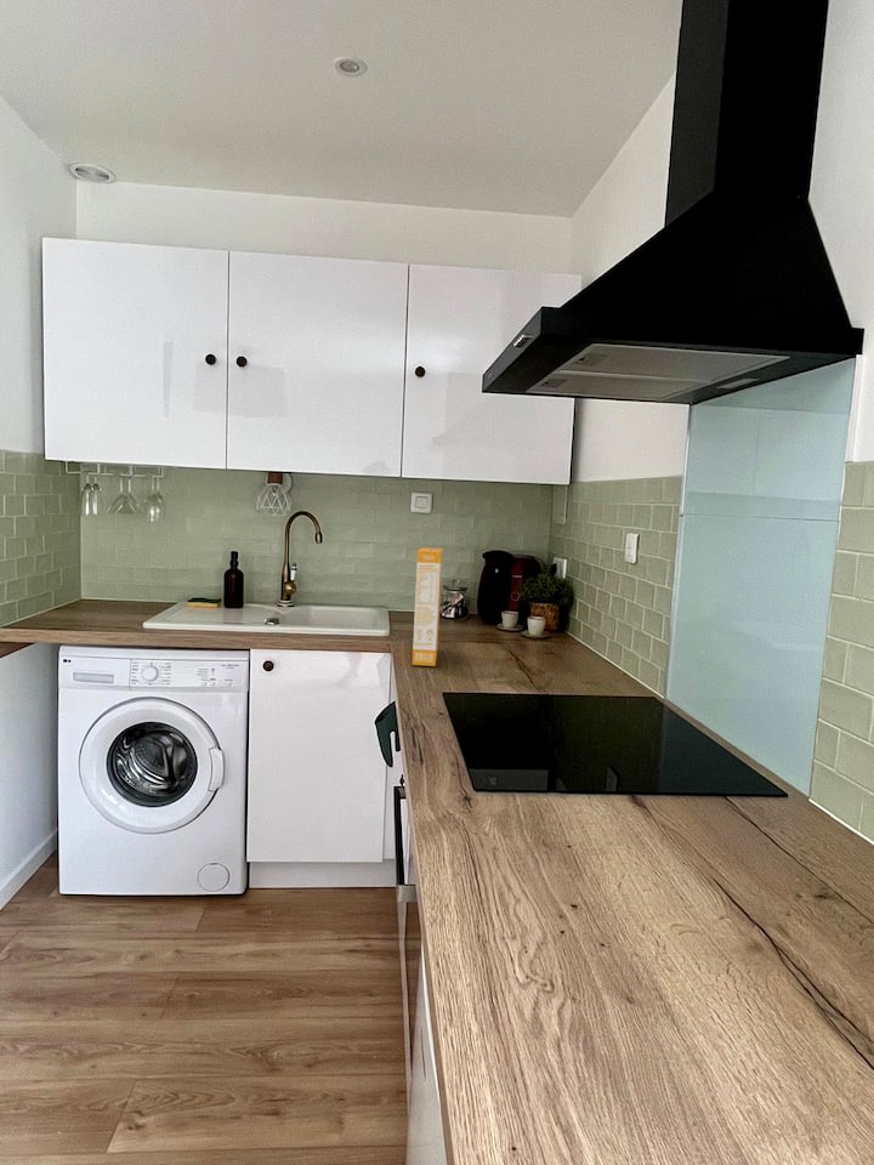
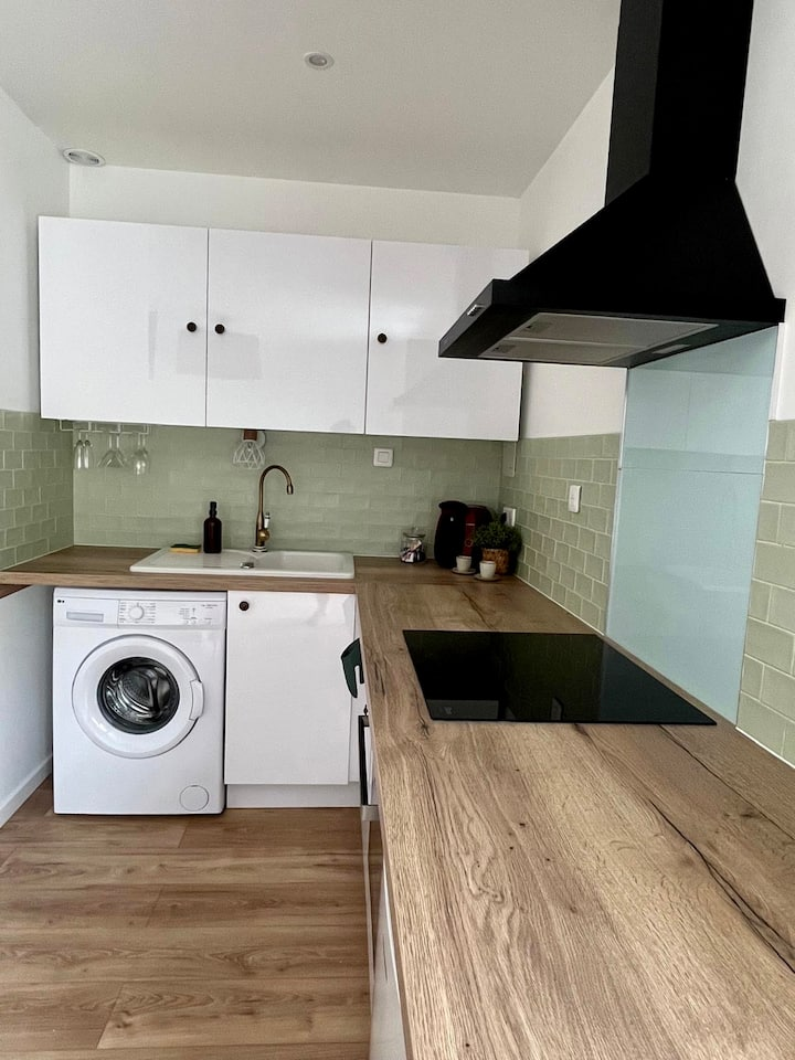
- cereal box (427, 603)
